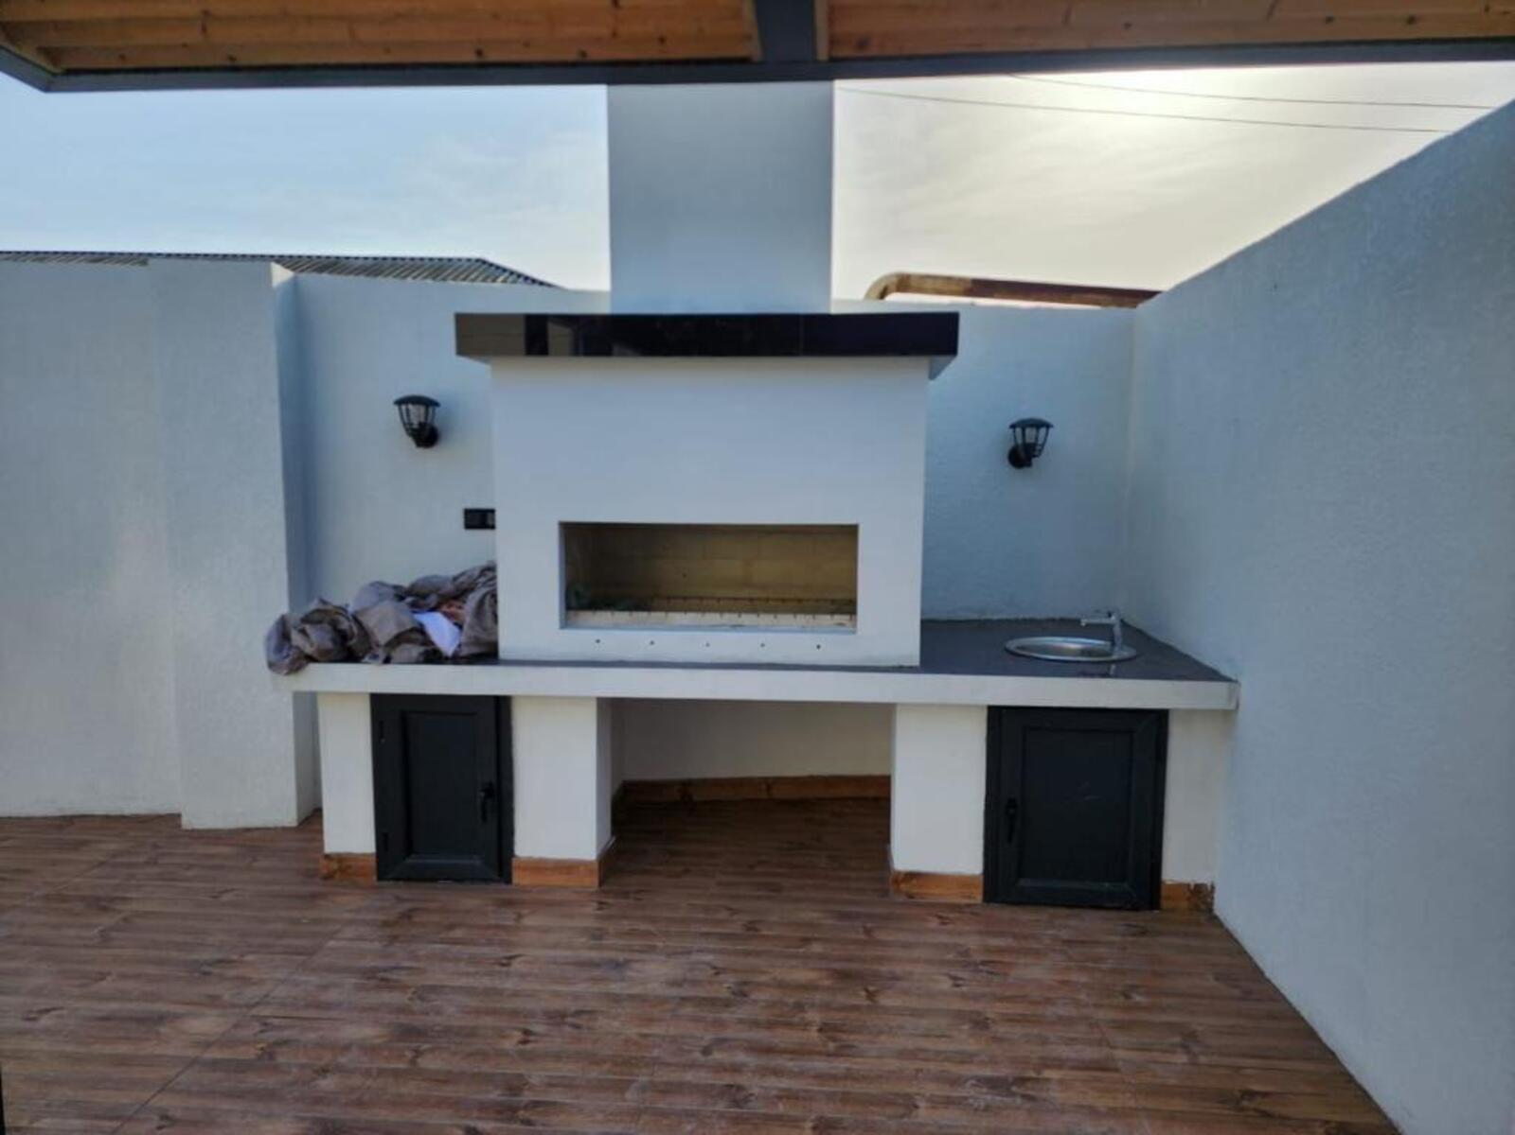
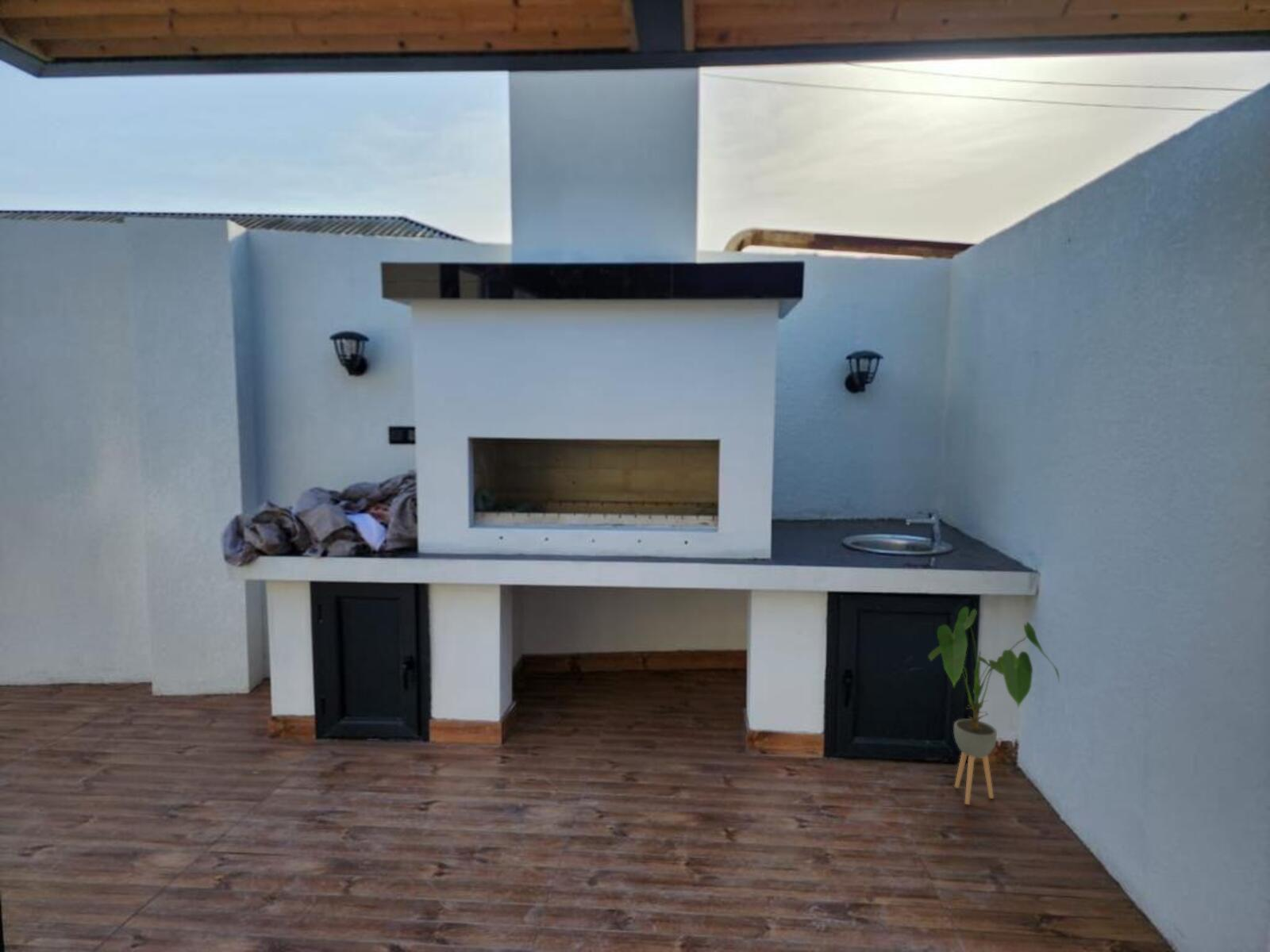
+ house plant (986, 712)
